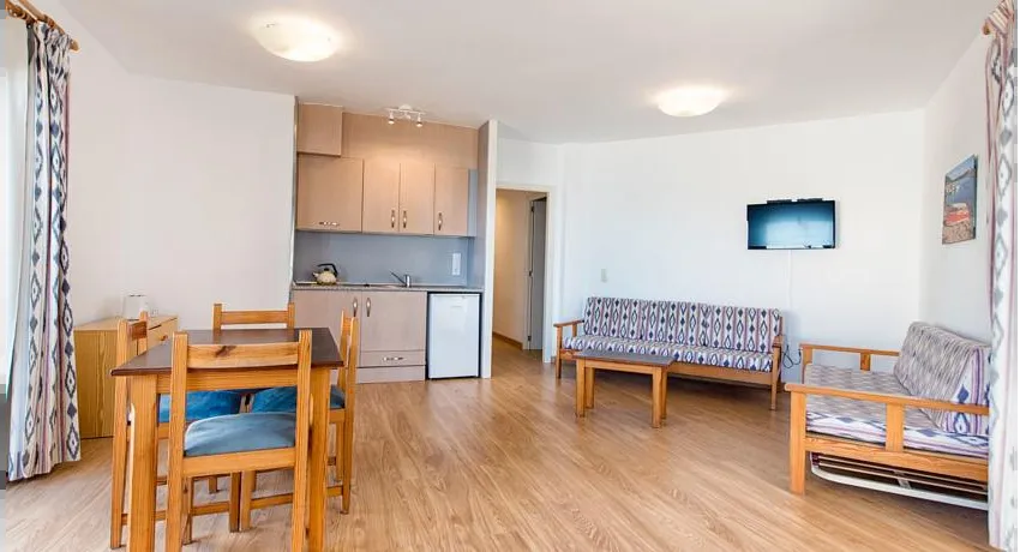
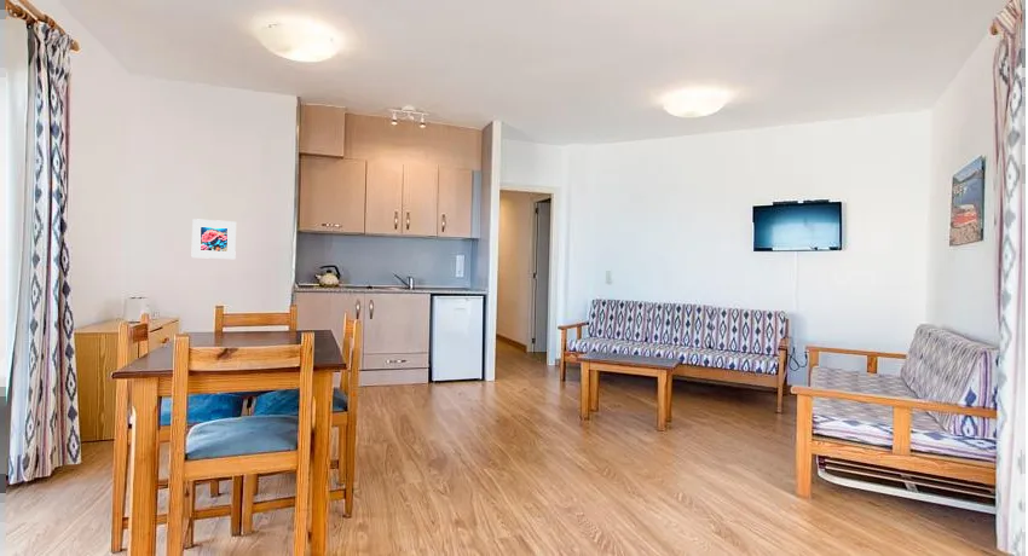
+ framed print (214, 239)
